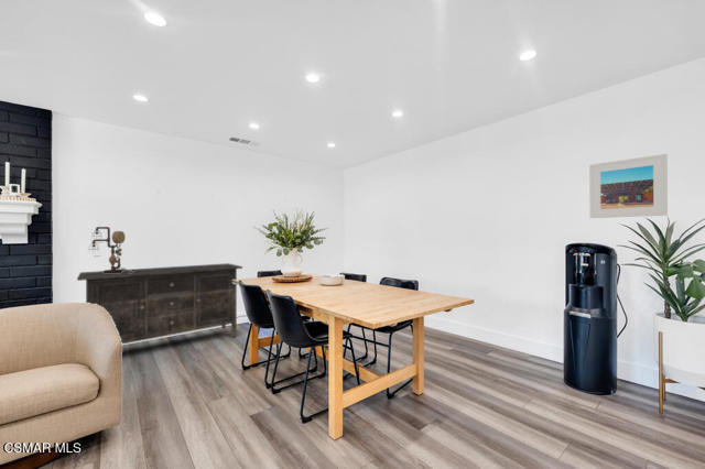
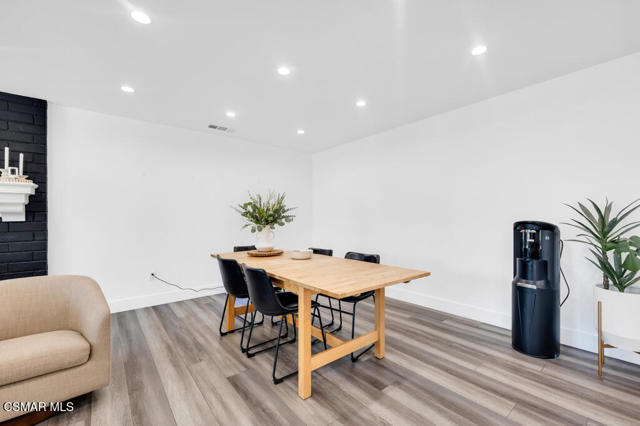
- sideboard (167, 306)
- table lamp (113, 250)
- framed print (626, 188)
